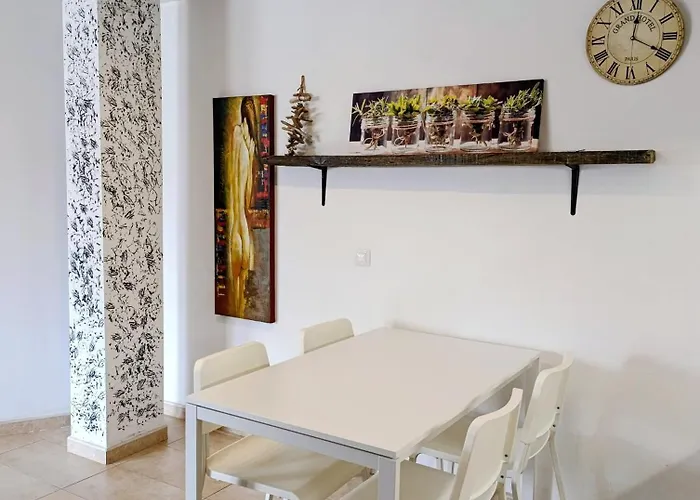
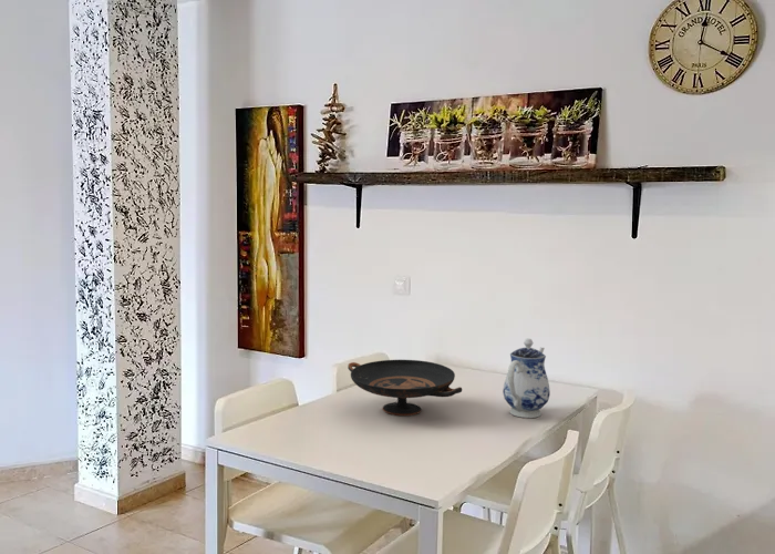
+ decorative bowl (401, 390)
+ teapot (526, 376)
